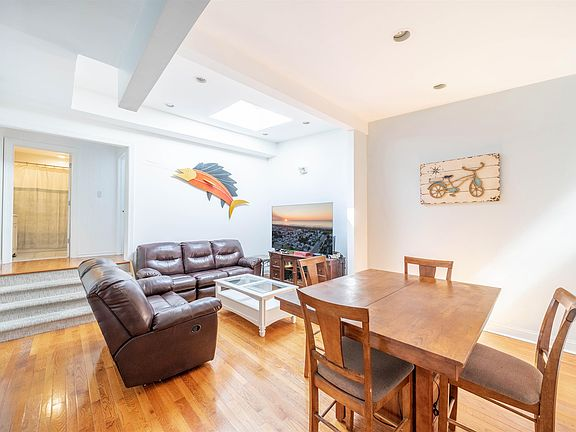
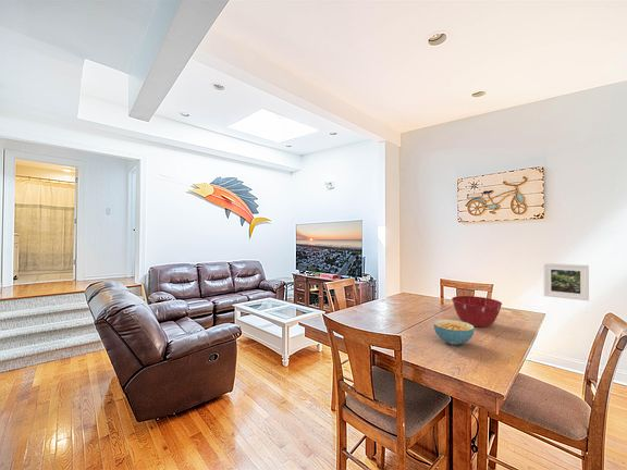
+ cereal bowl (453, 333)
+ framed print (565, 281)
+ mixing bowl (476, 312)
